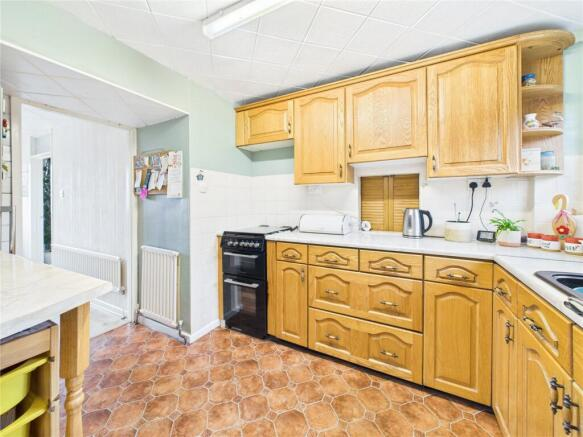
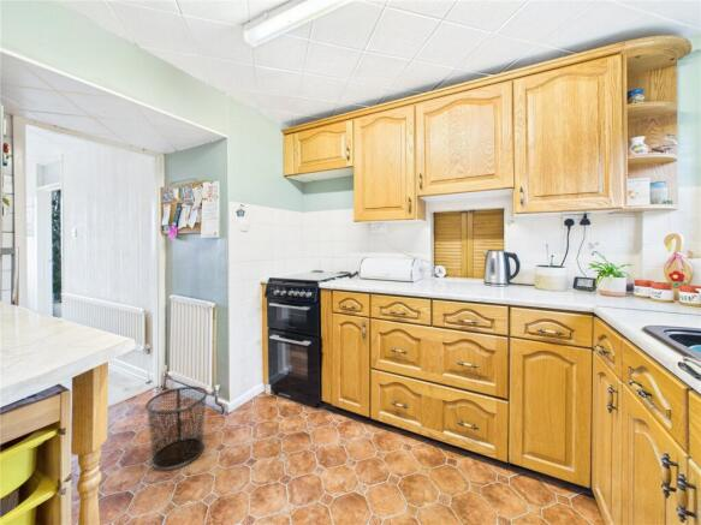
+ waste bin (178, 425)
